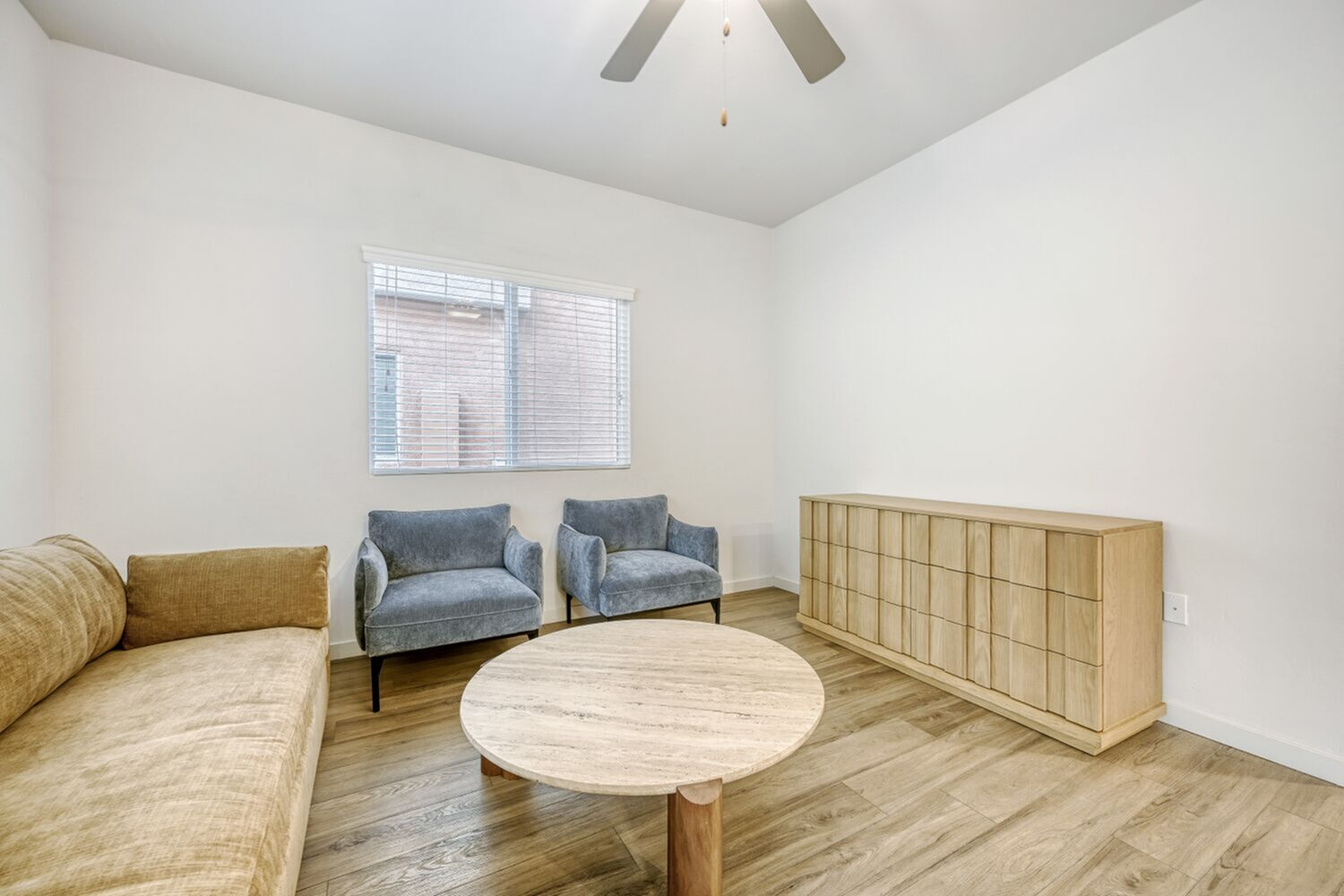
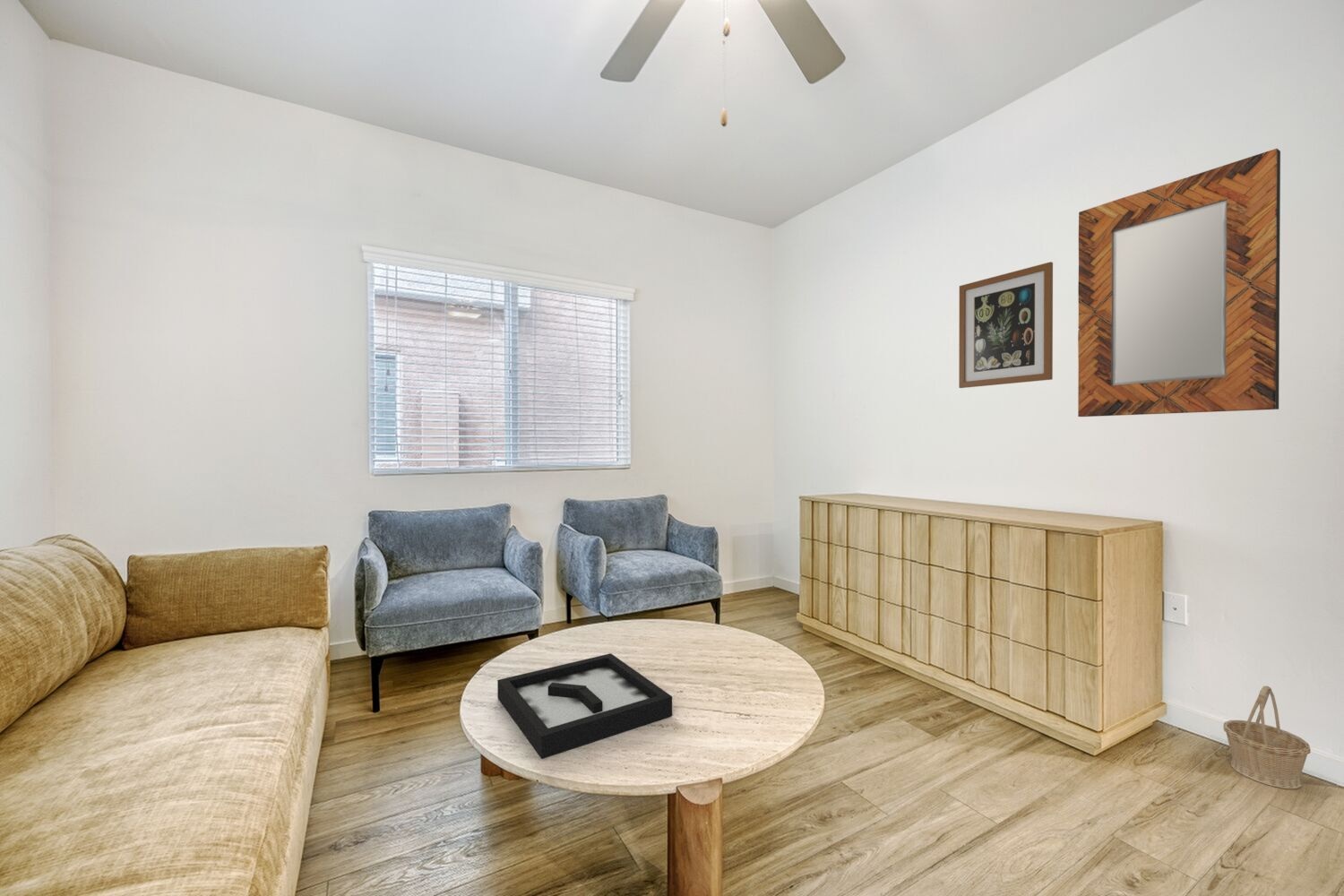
+ wall art (1003, 329)
+ home mirror (1167, 299)
+ basket (1265, 729)
+ decorative tray (582, 697)
